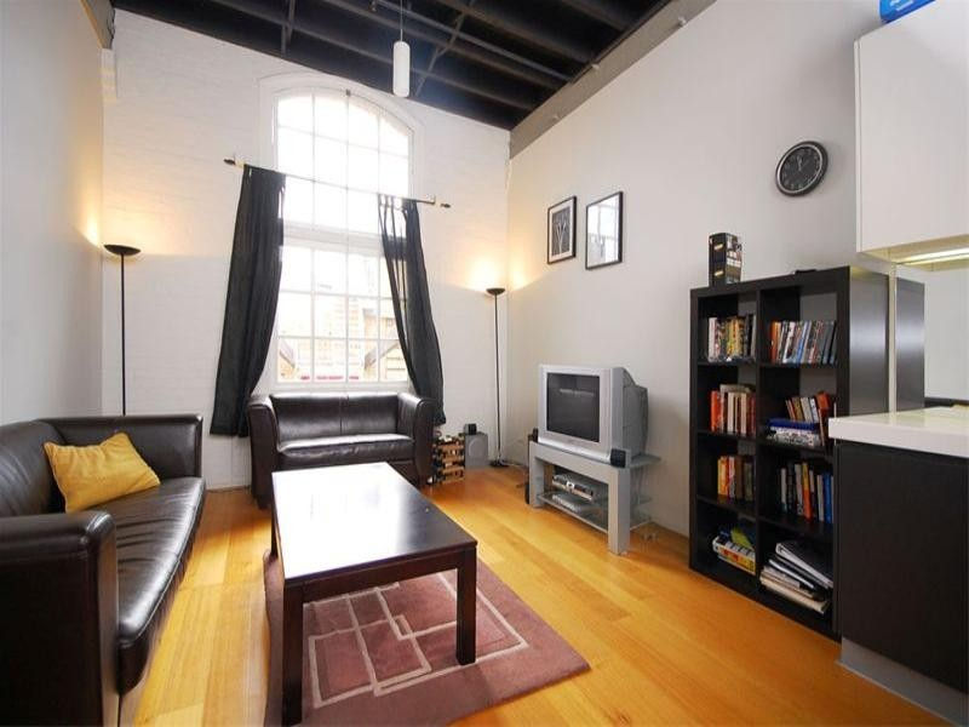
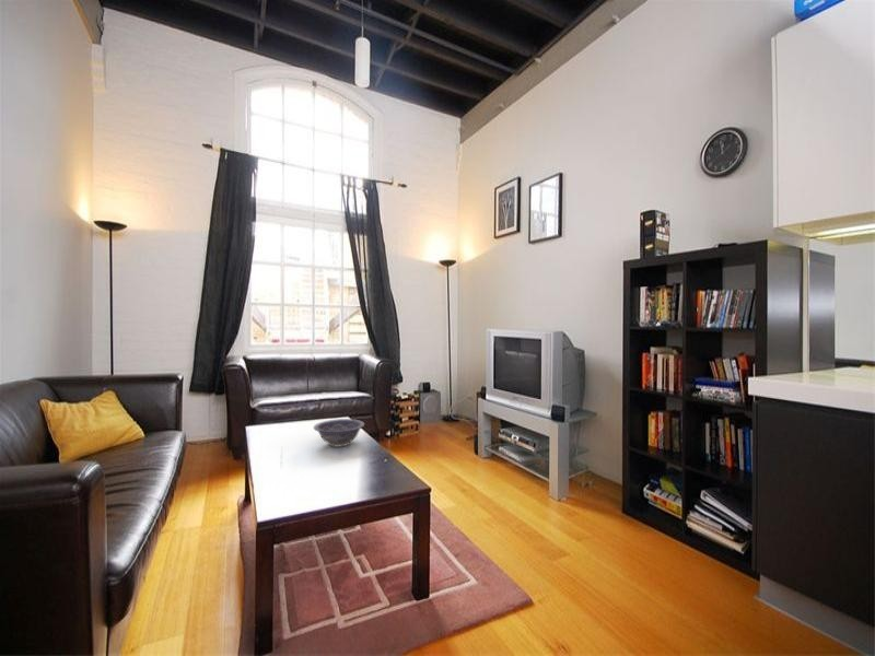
+ decorative bowl (339, 434)
